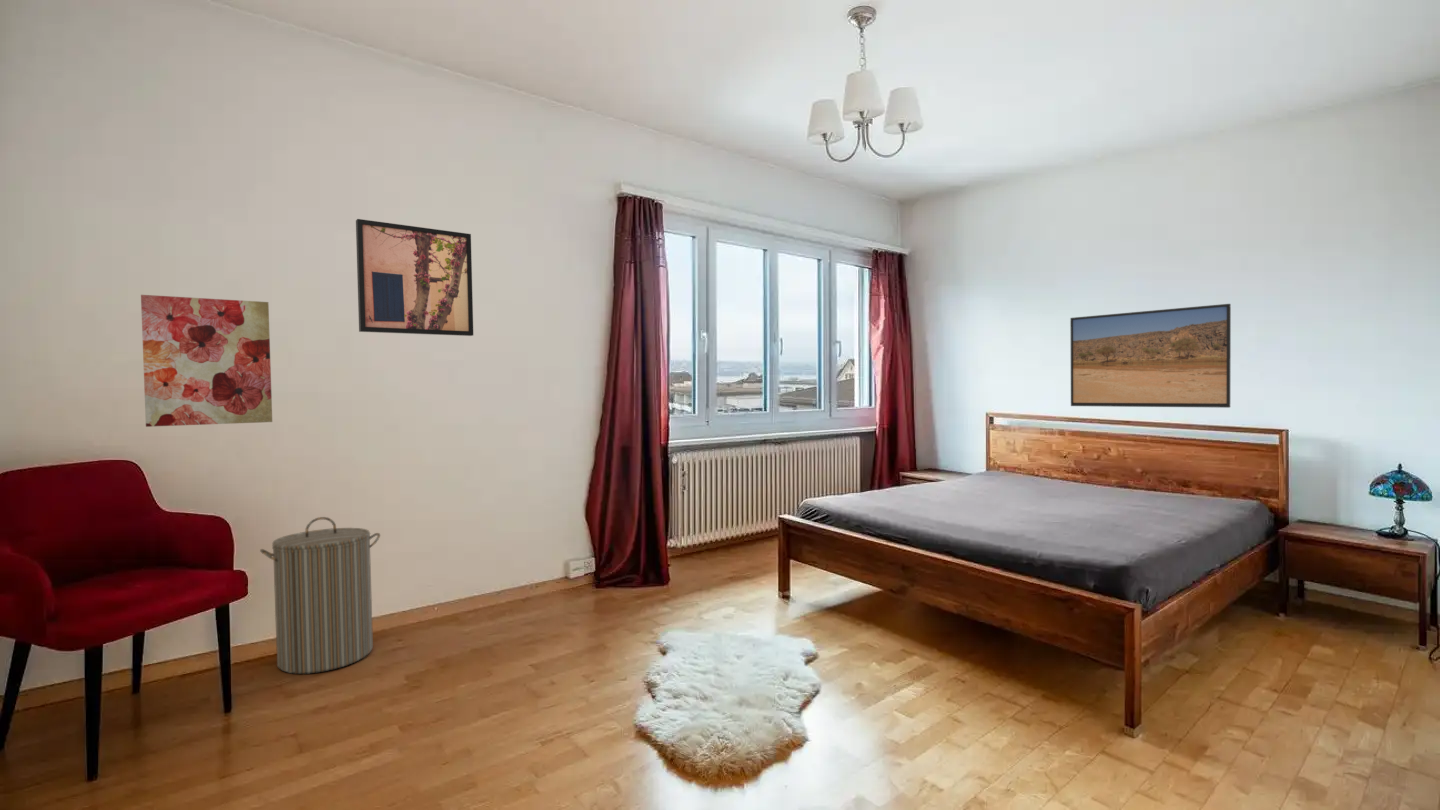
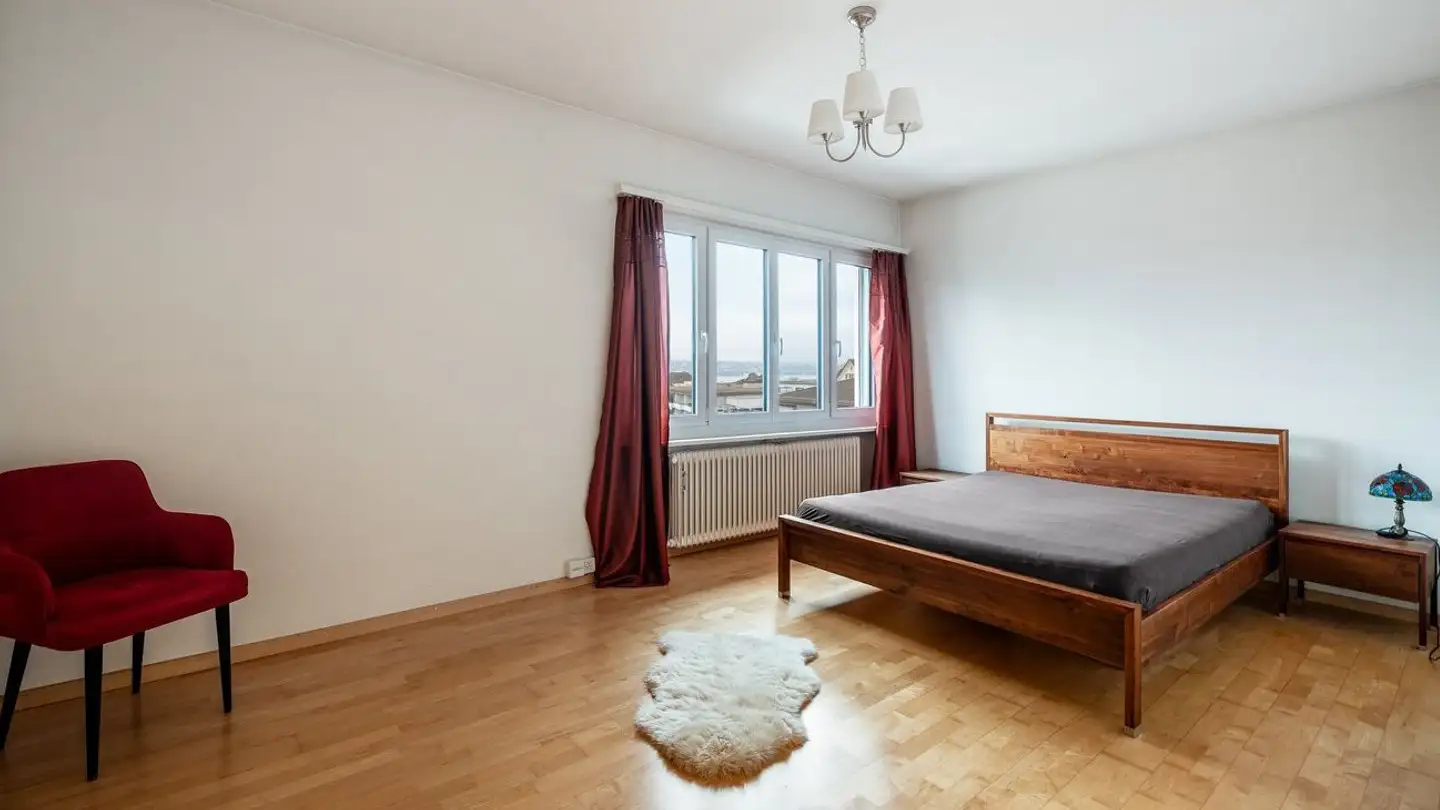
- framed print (1144, 359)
- wall art (417, 280)
- laundry hamper (324, 586)
- wall art (209, 361)
